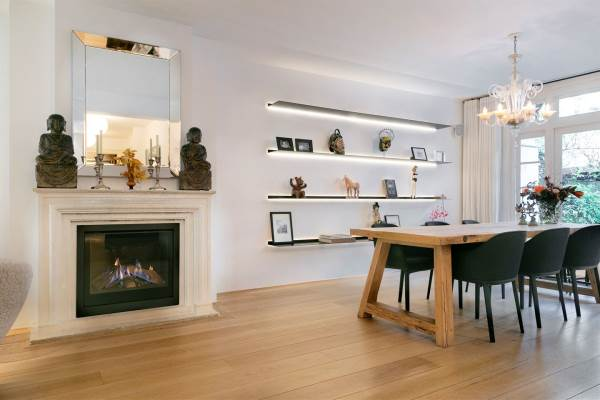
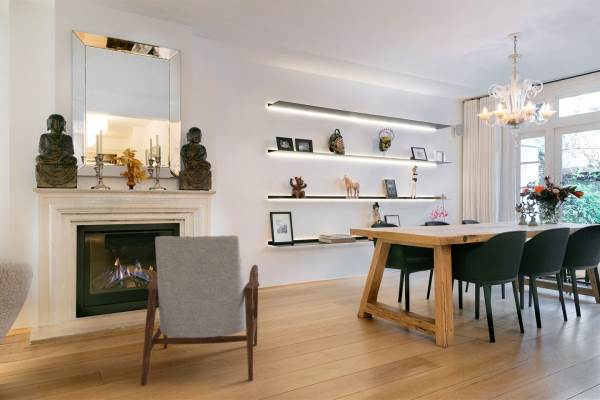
+ armchair (205, 296)
